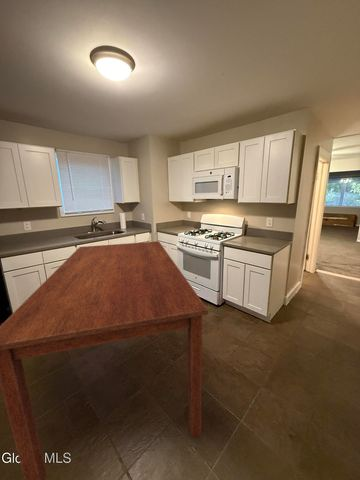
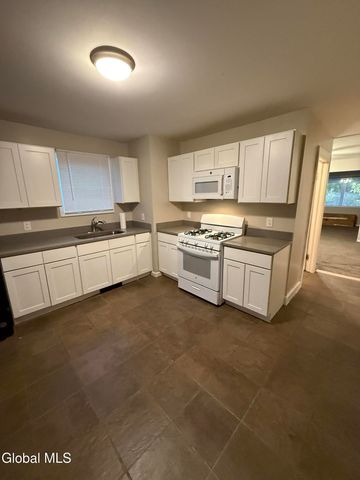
- dining table (121, 311)
